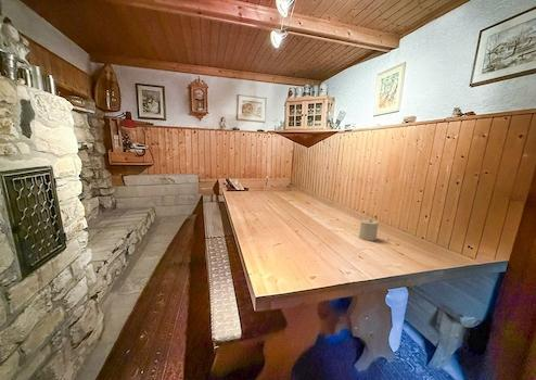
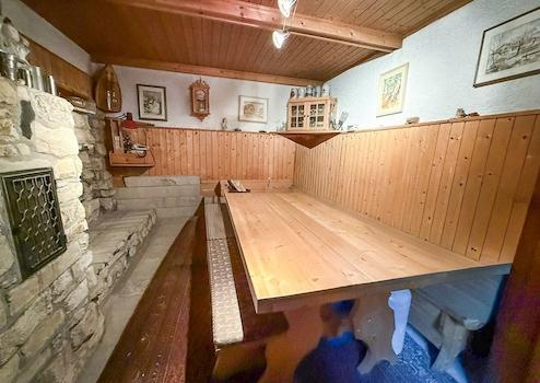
- candle (368, 228)
